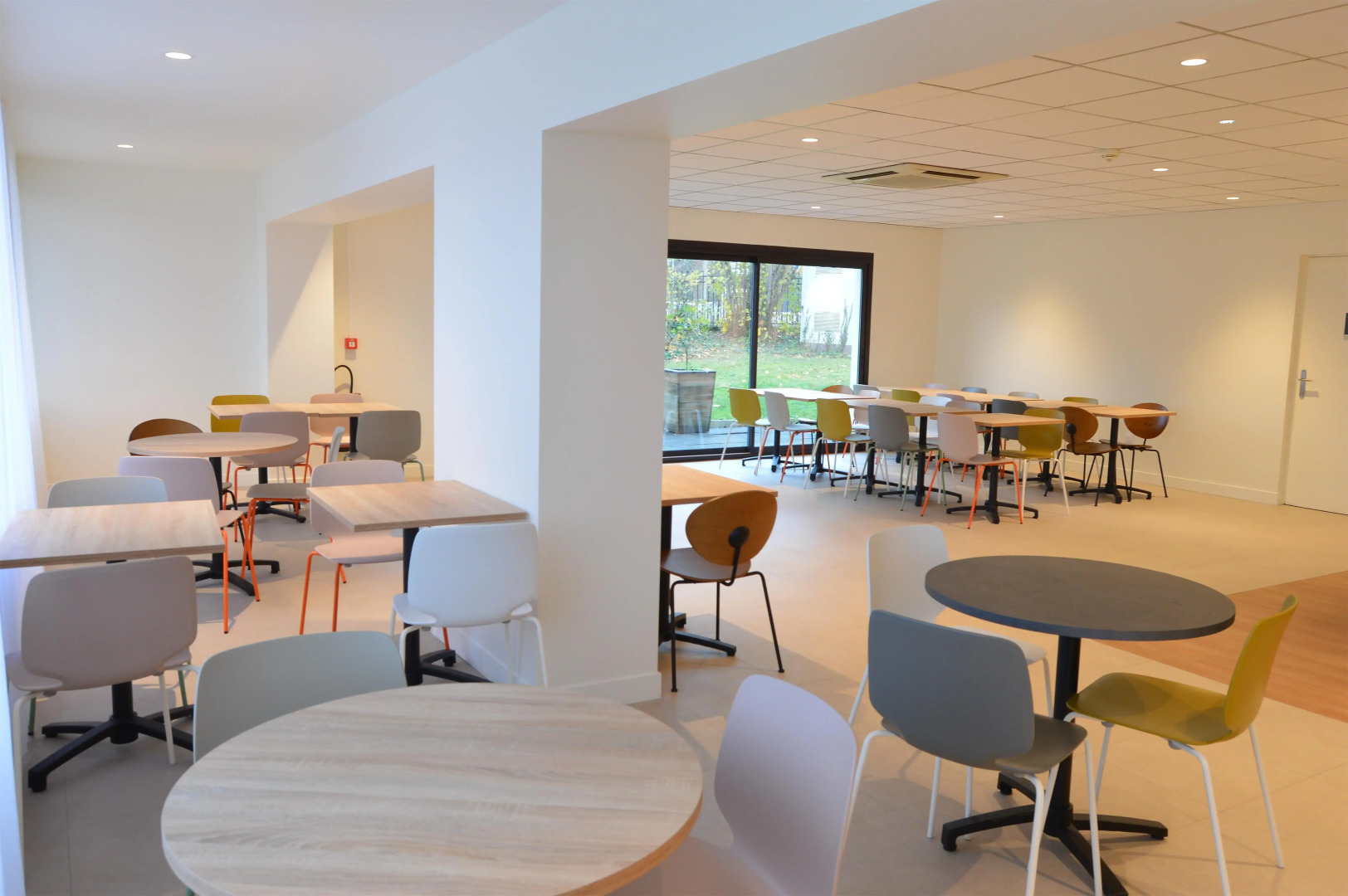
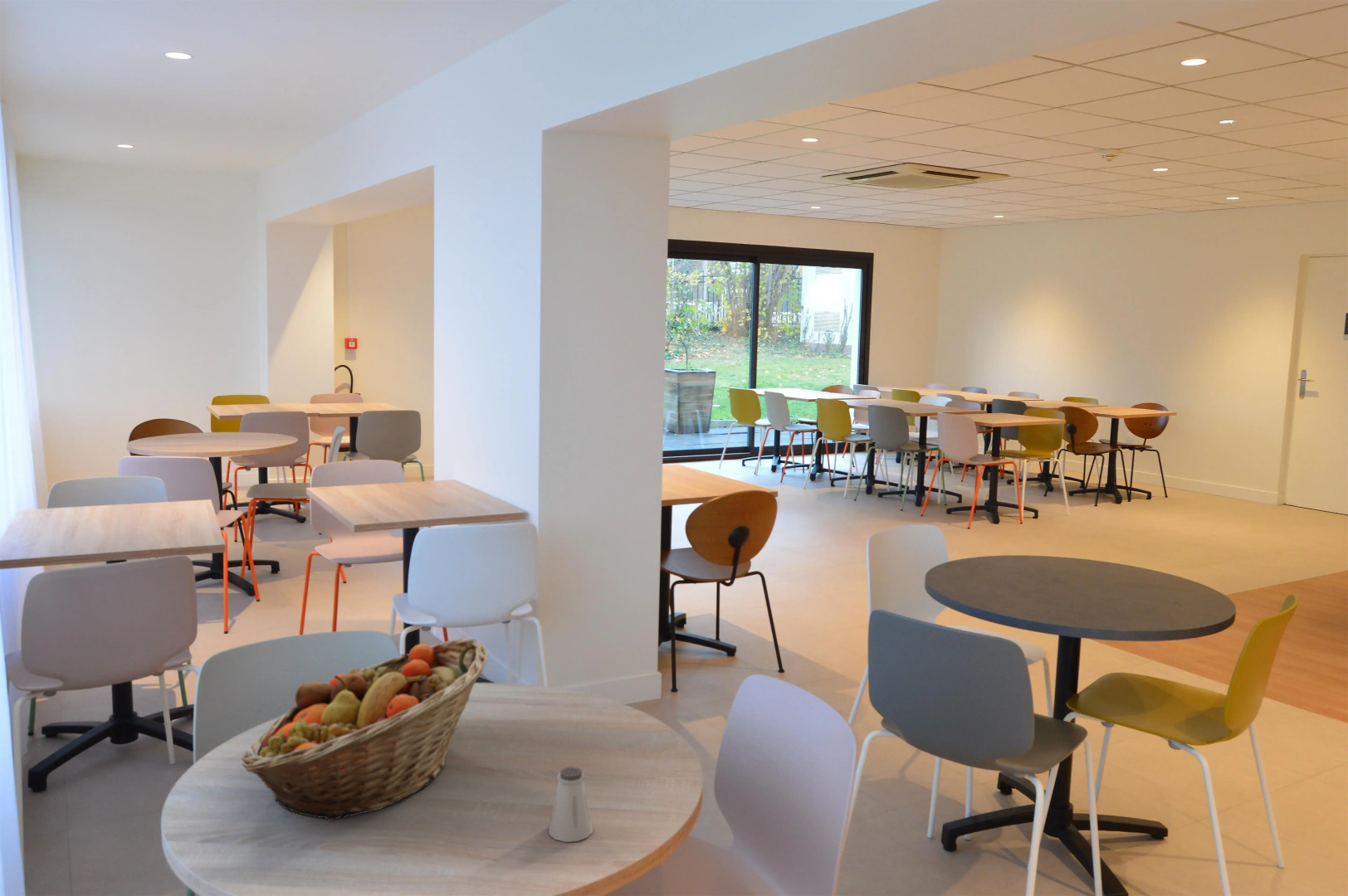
+ saltshaker (570, 801)
+ fruit basket (374, 717)
